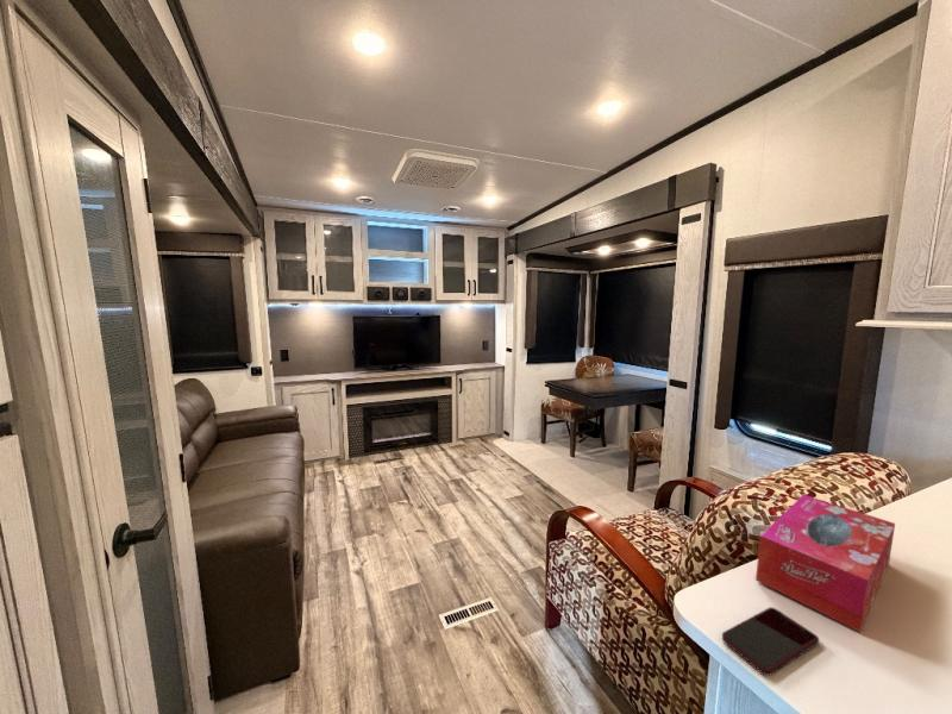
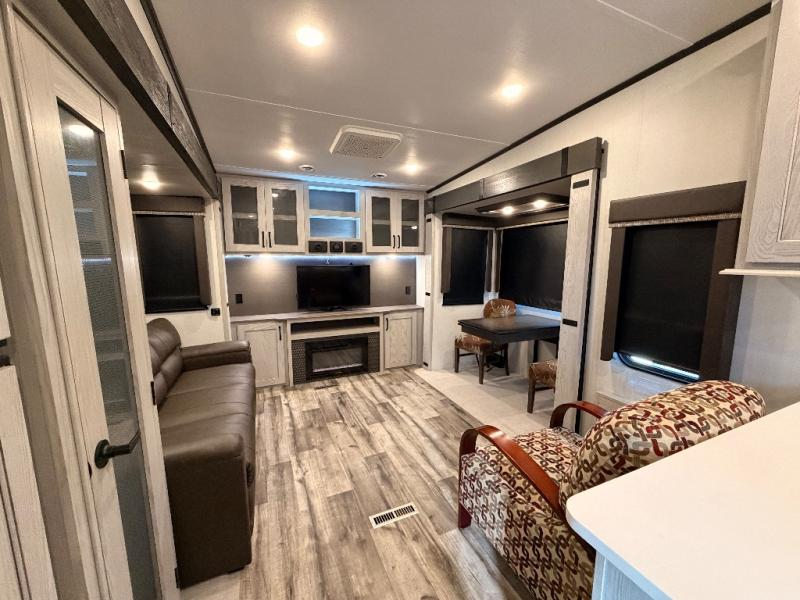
- tissue box (826, 551)
- smartphone (769, 638)
